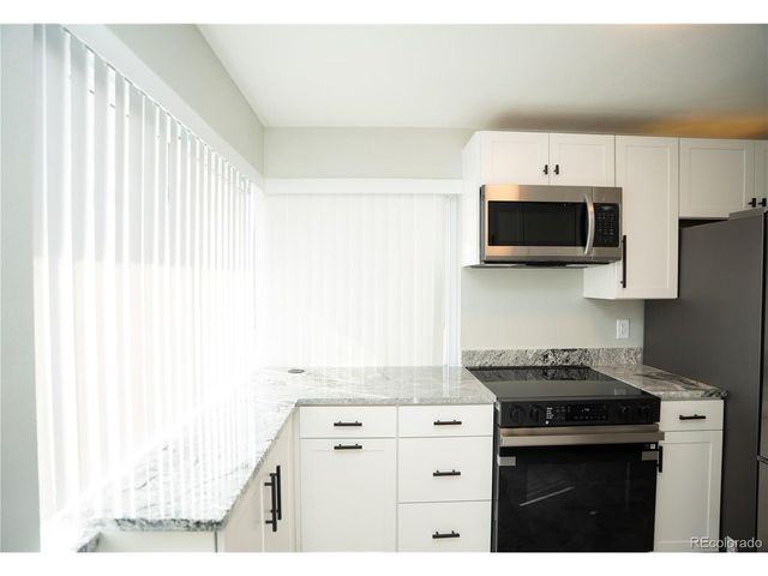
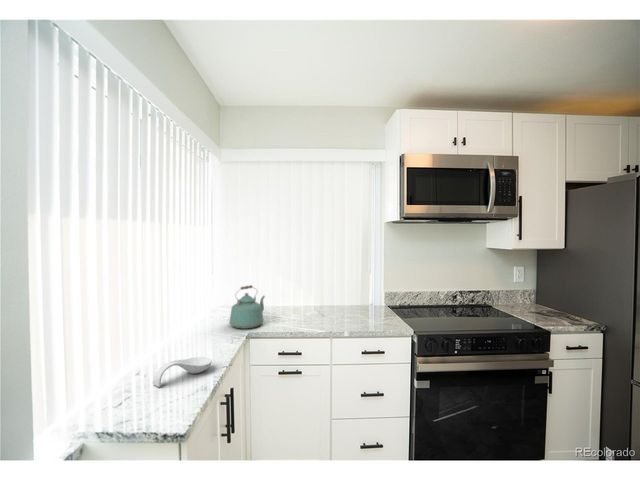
+ kettle (249, 304)
+ spoon rest (184, 366)
